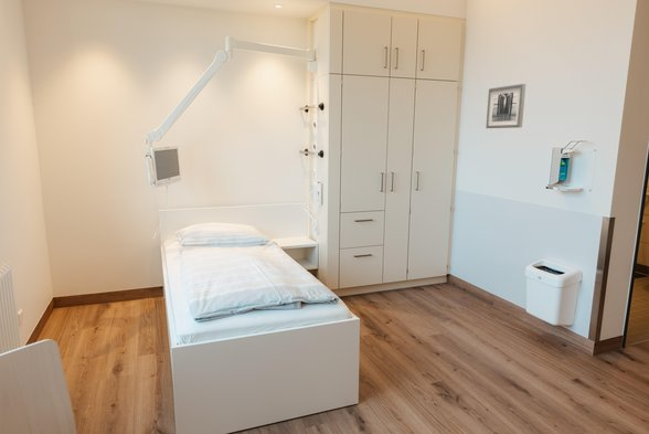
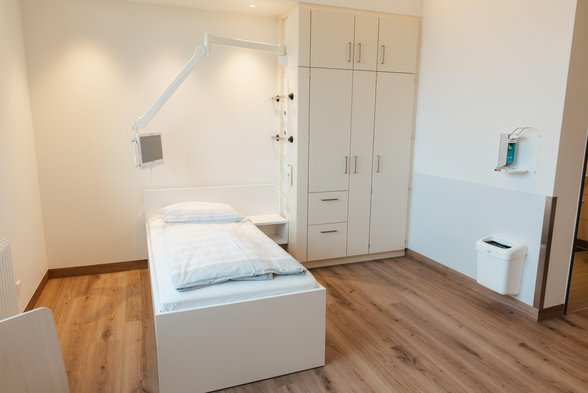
- wall art (504, 107)
